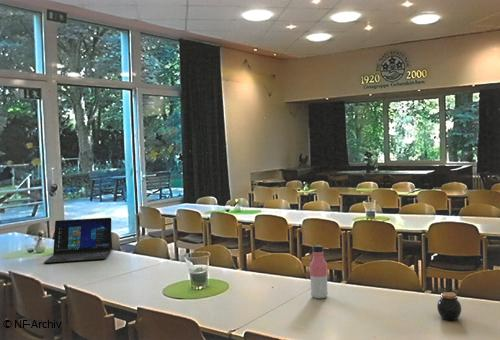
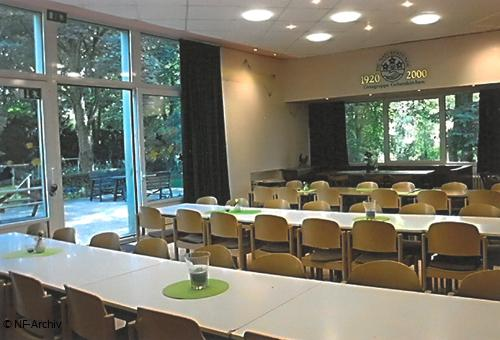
- laptop (79, 238)
- water bottle (318, 271)
- jar (449, 306)
